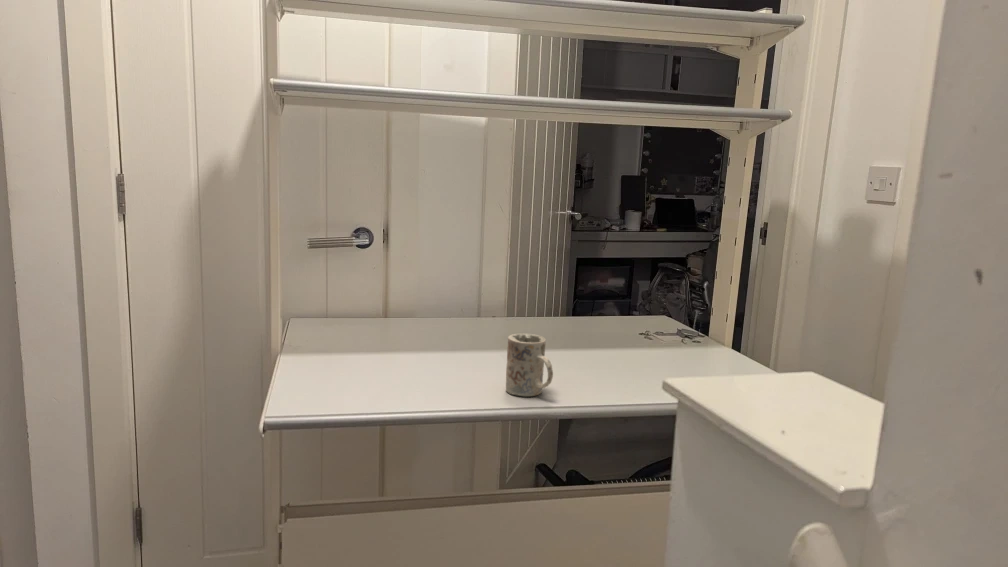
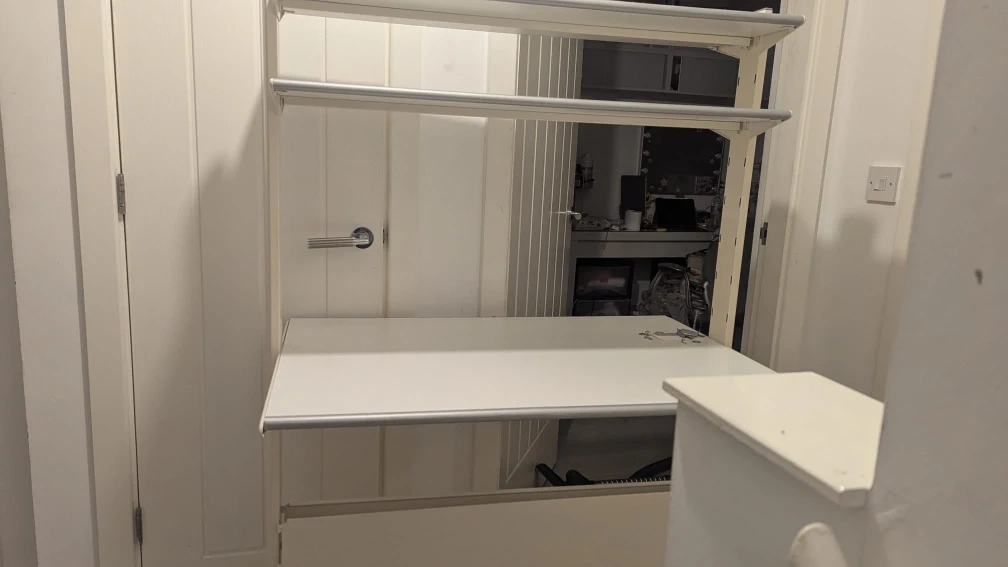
- mug (529, 365)
